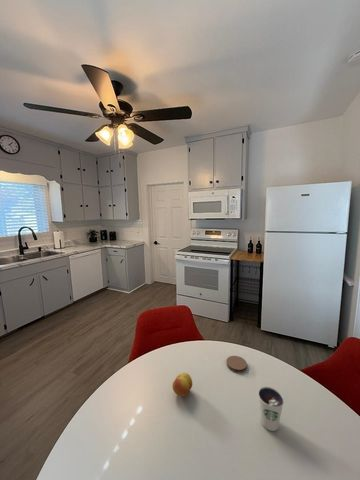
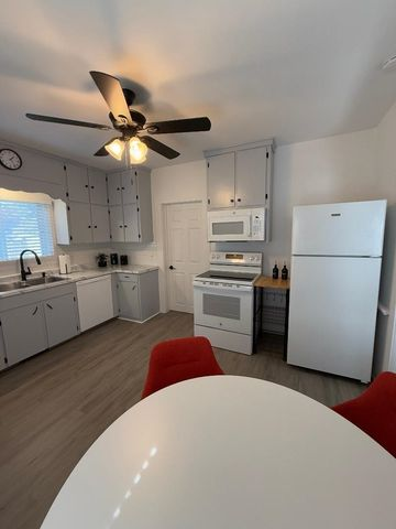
- dixie cup (270, 409)
- coaster (236, 363)
- fruit (182, 384)
